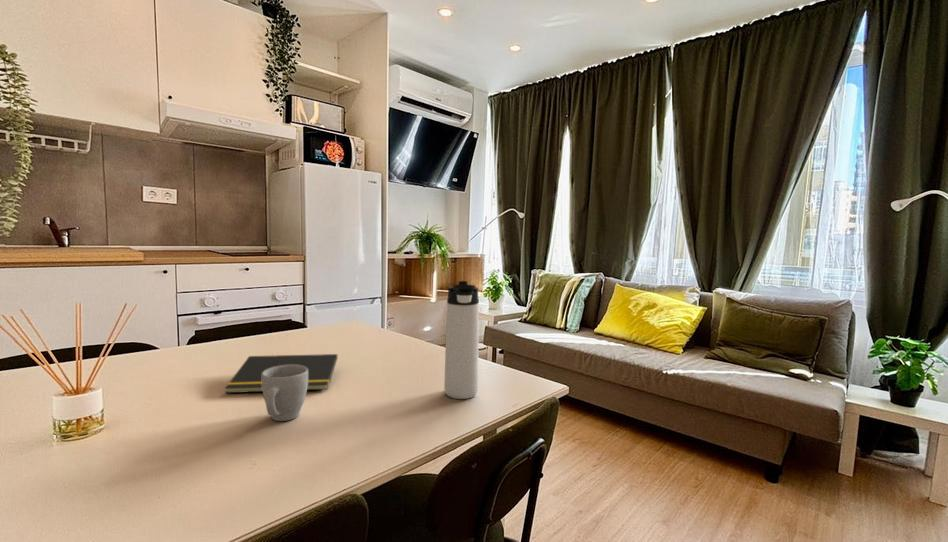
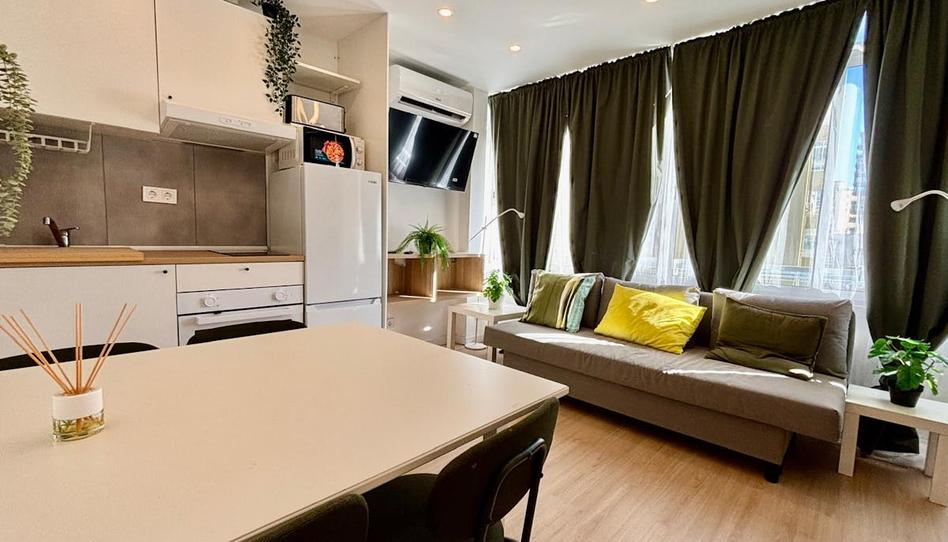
- notepad (284, 365)
- thermos bottle (462, 340)
- mug (282, 396)
